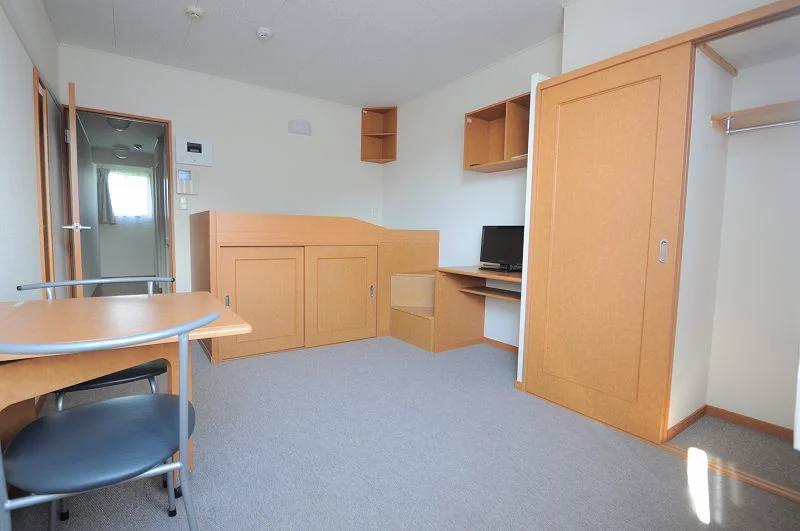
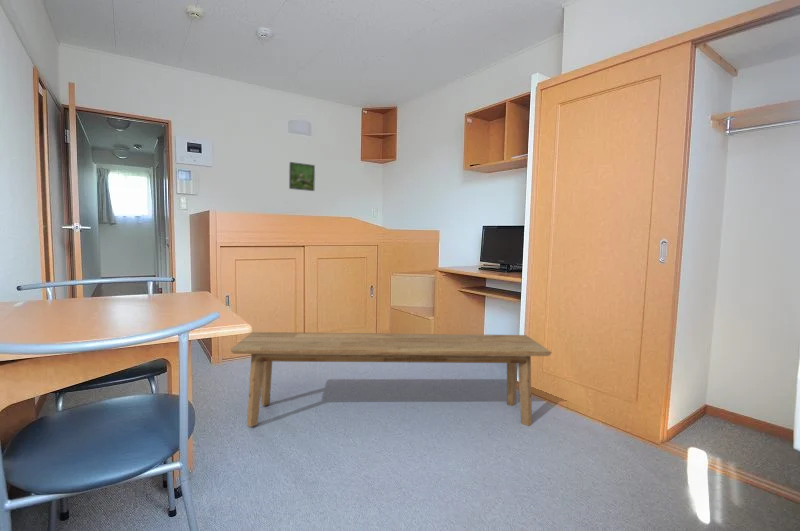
+ bench (392, 361)
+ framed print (302, 176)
